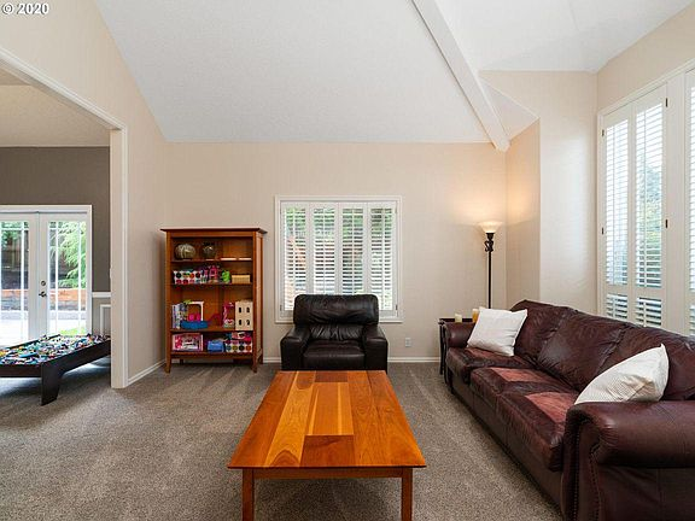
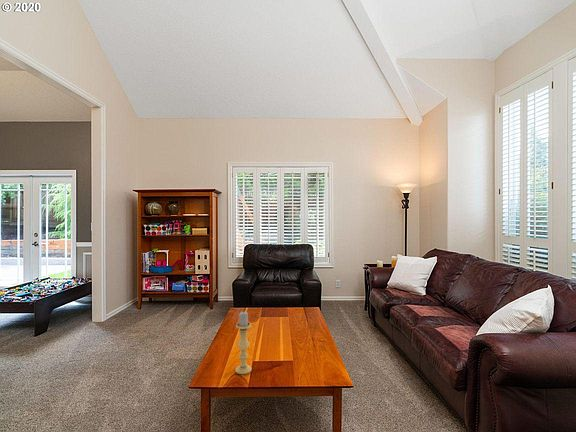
+ candle holder (243, 340)
